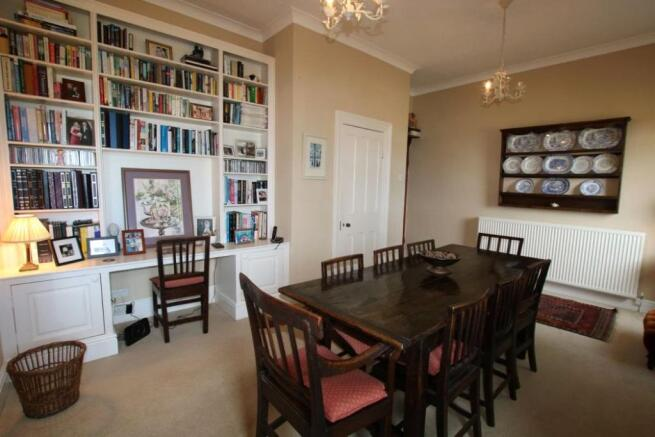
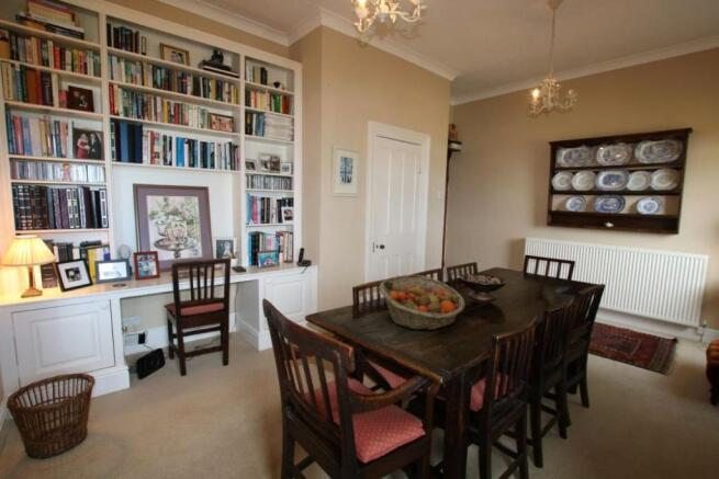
+ fruit basket (422, 300)
